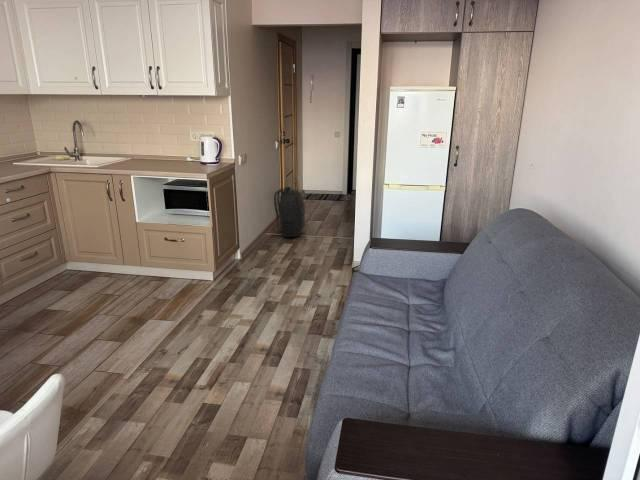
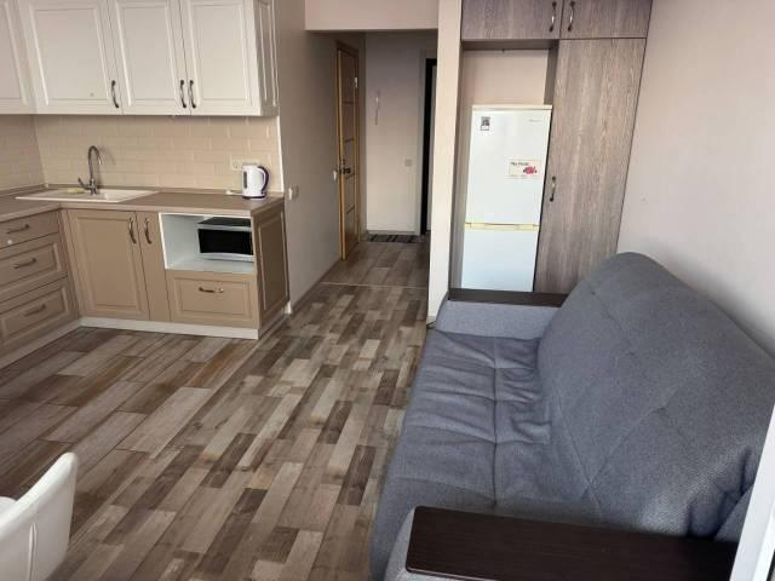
- backpack (287, 211)
